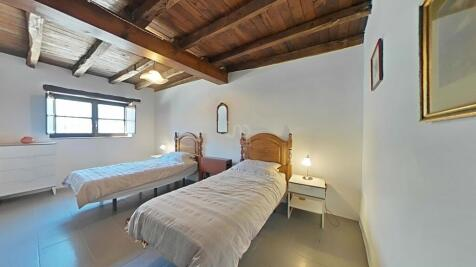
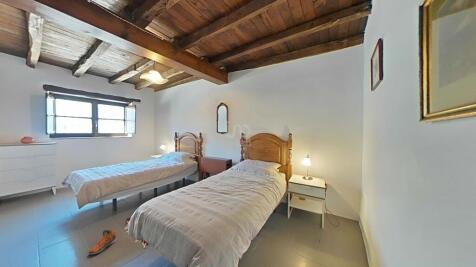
+ sneaker (102, 239)
